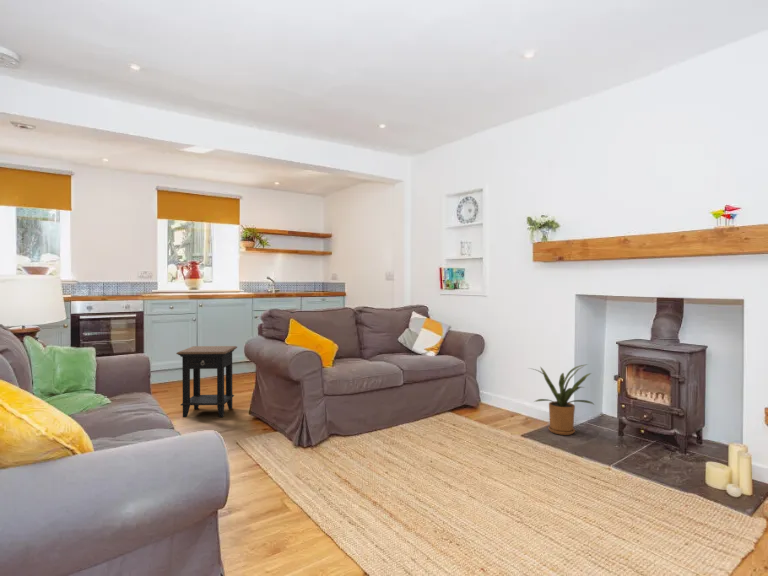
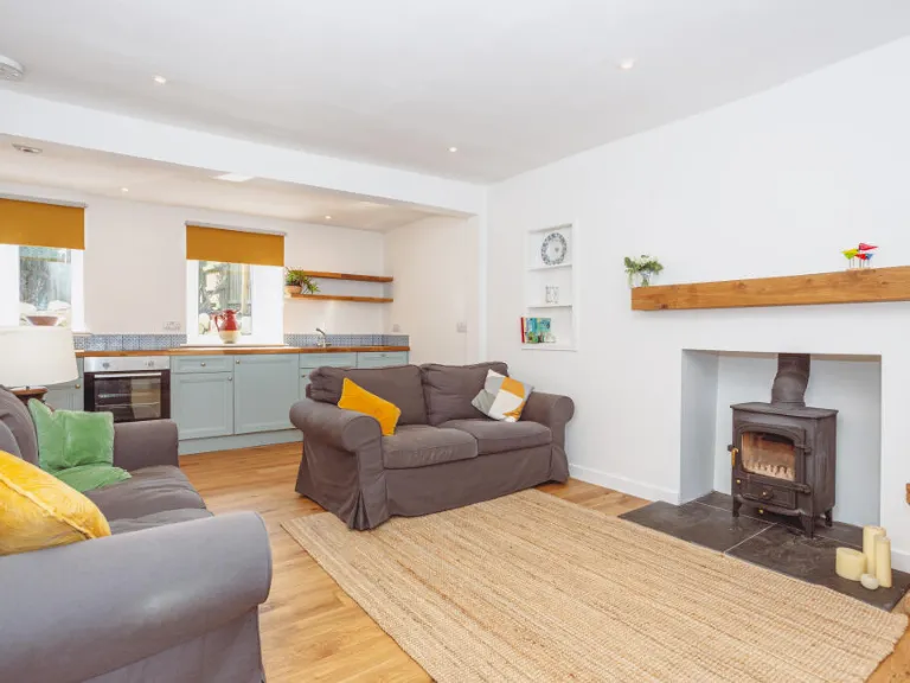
- side table (199, 380)
- house plant (562, 396)
